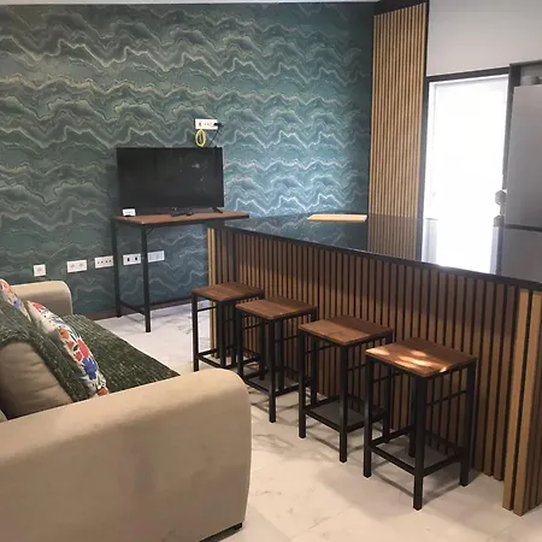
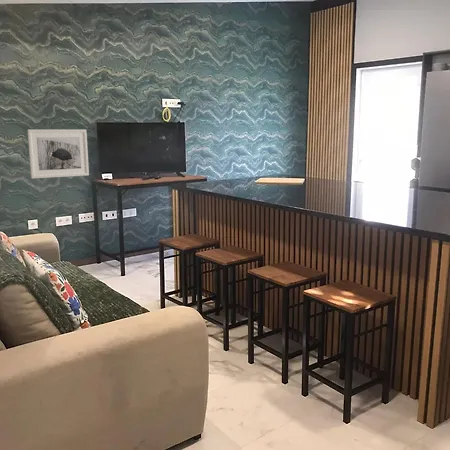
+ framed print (59, 153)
